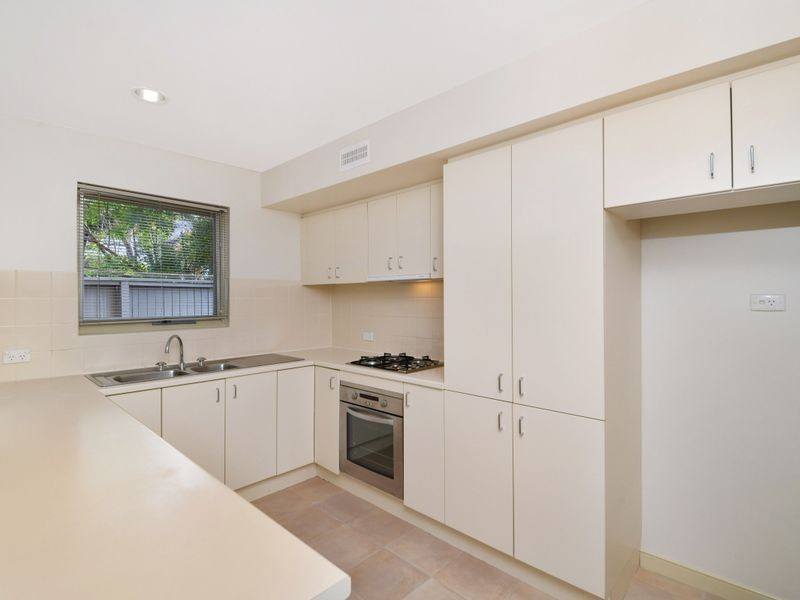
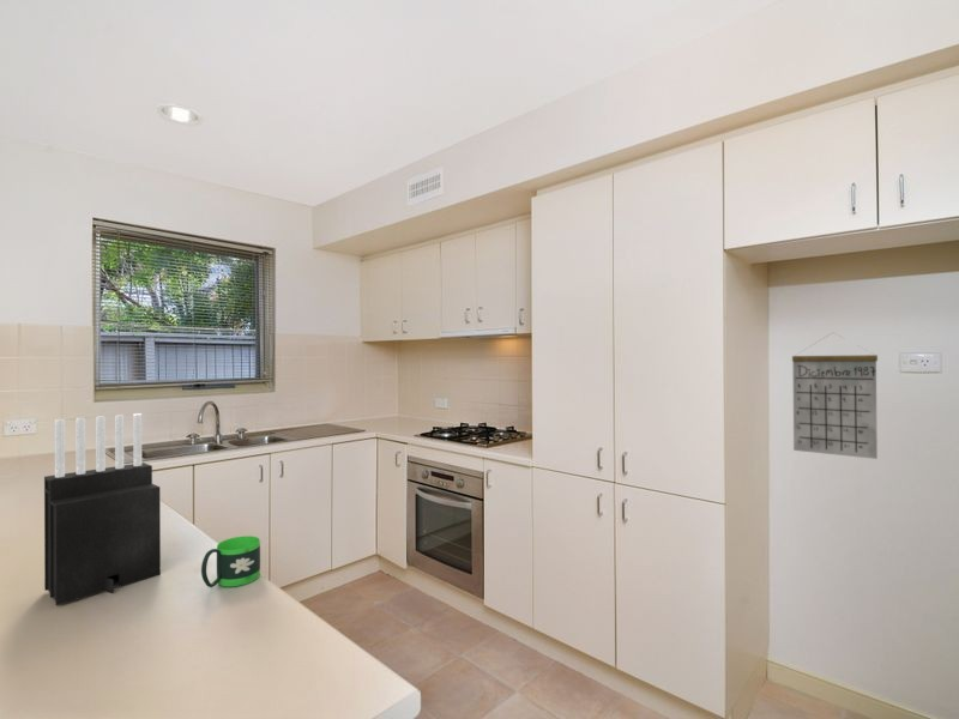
+ knife block (105, 500)
+ calendar (833, 393)
+ mug (230, 562)
